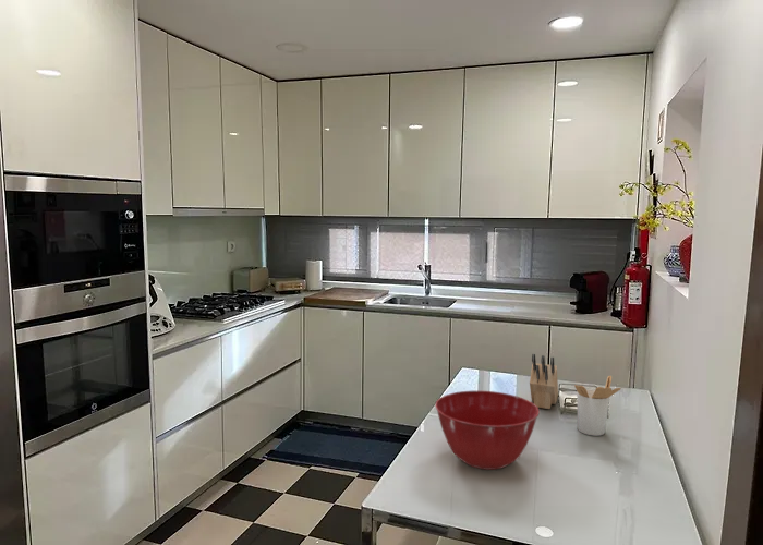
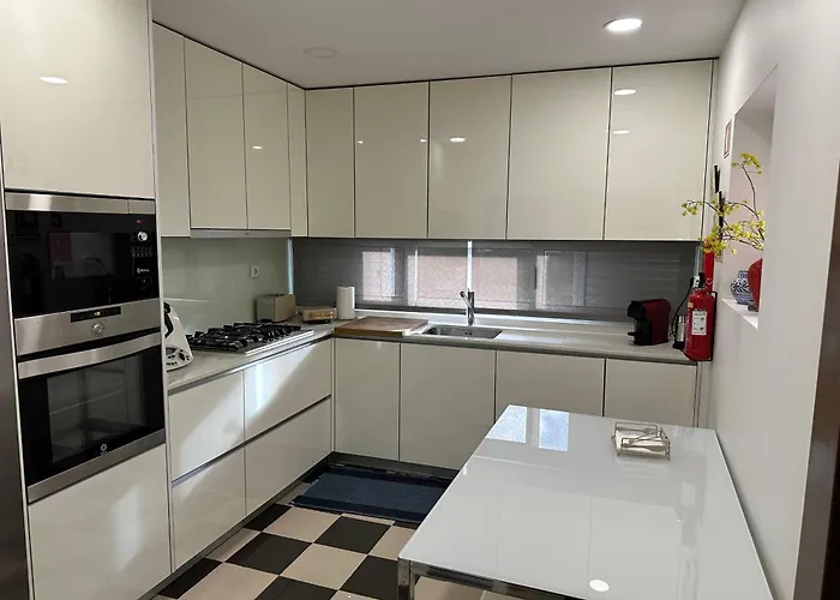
- utensil holder (596, 405)
- knife block (544, 376)
- mixing bowl (485, 432)
